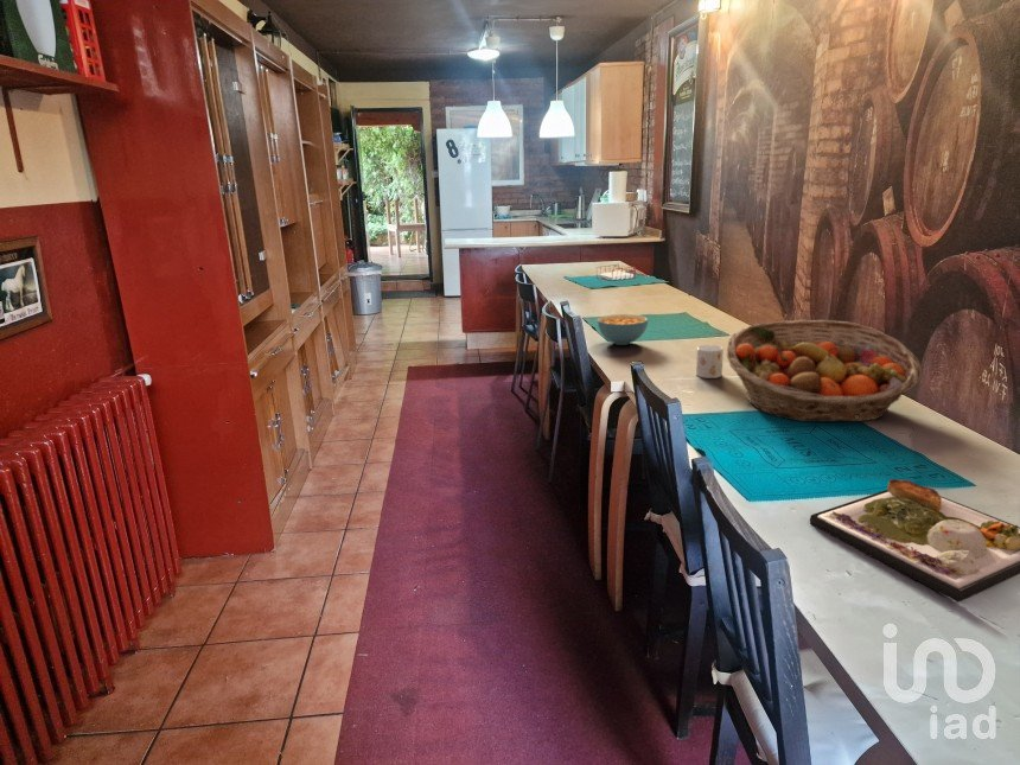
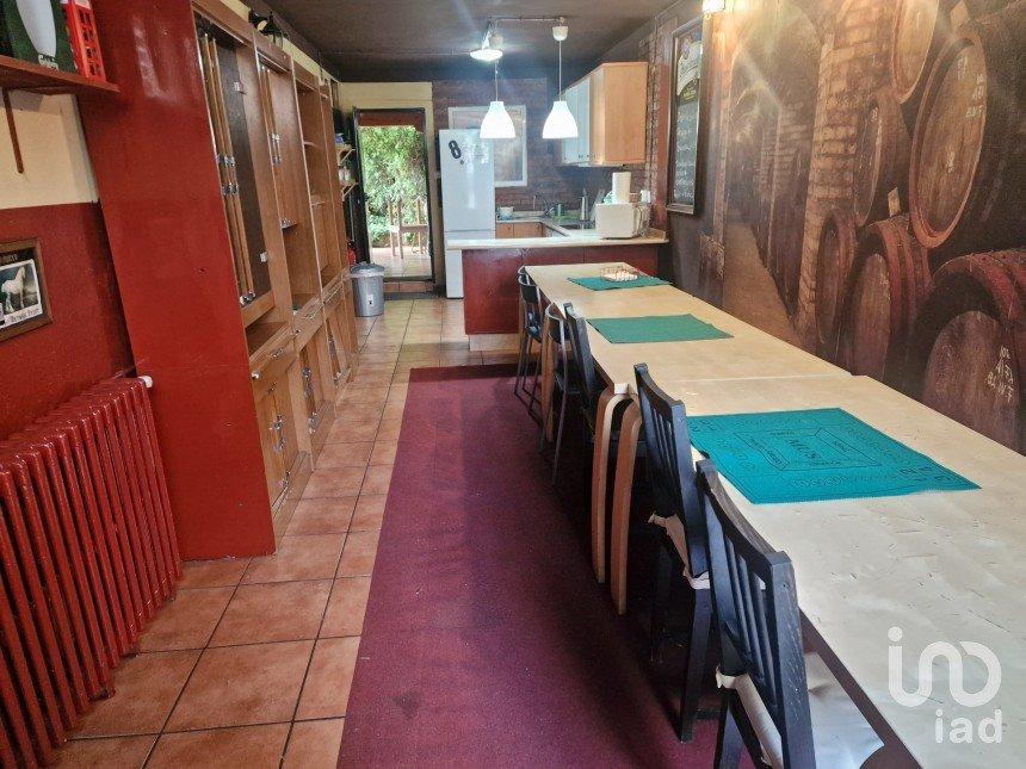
- cereal bowl (621, 331)
- dinner plate (930, 525)
- fruit basket (817, 369)
- mug (708, 359)
